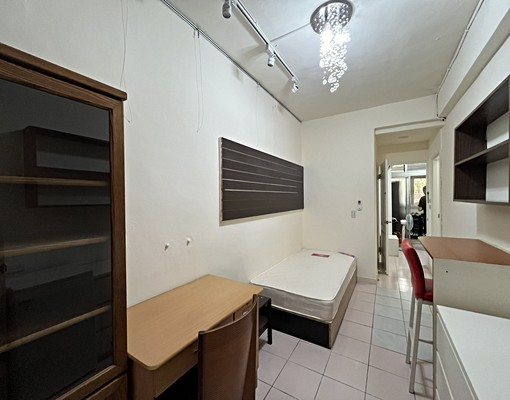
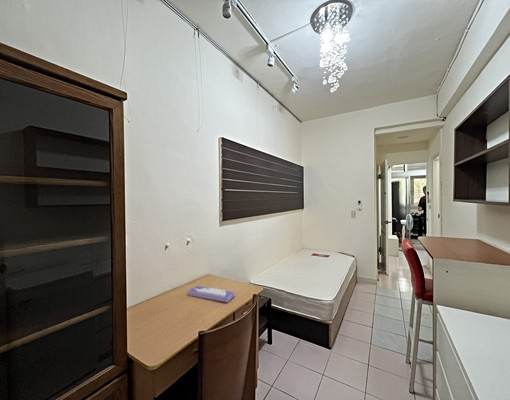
+ keyboard (211, 292)
